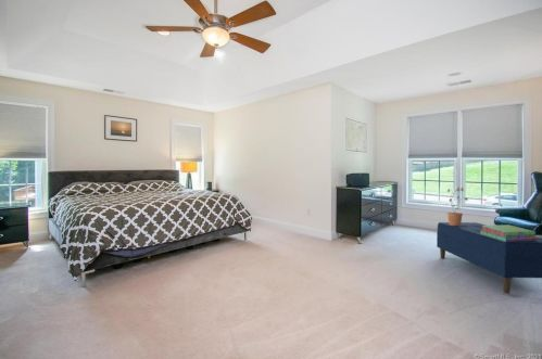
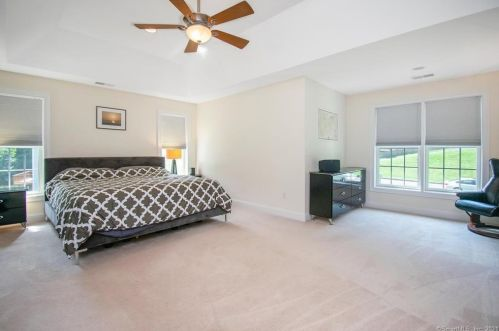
- bench (487, 252)
- potted plant (456, 205)
- stack of books (506, 233)
